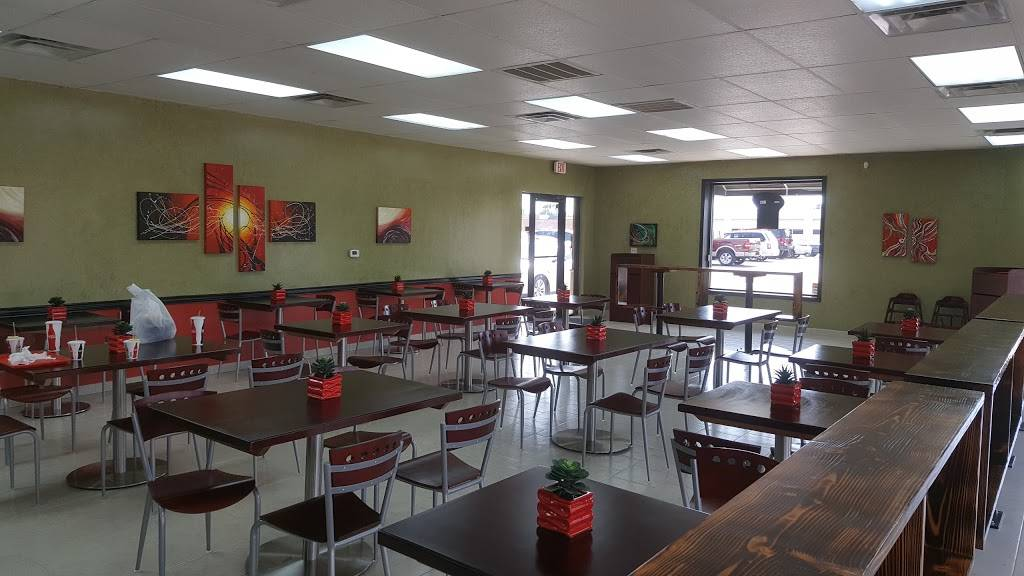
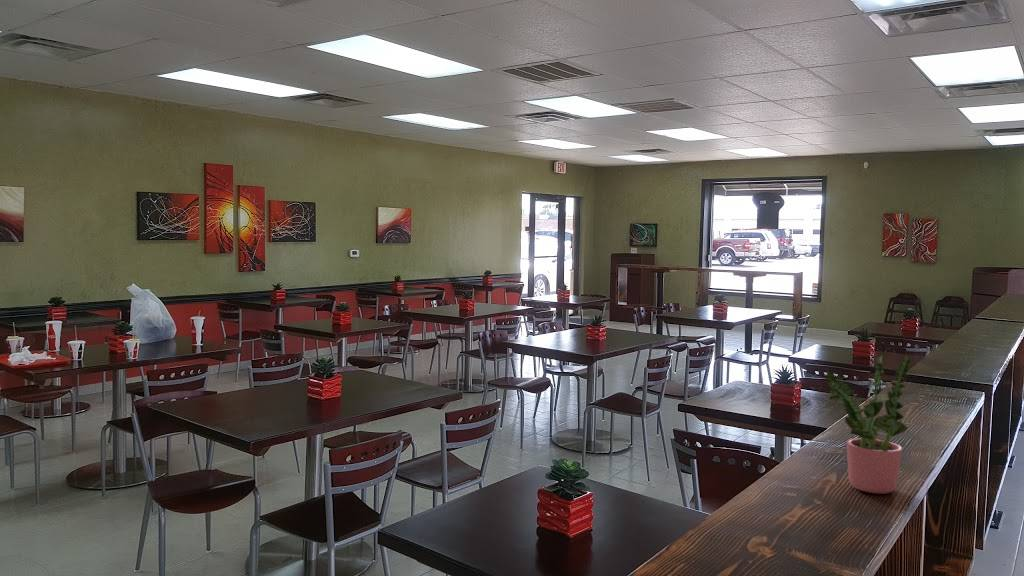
+ potted plant (857, 422)
